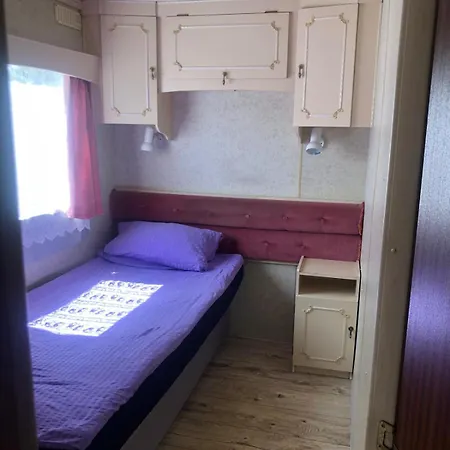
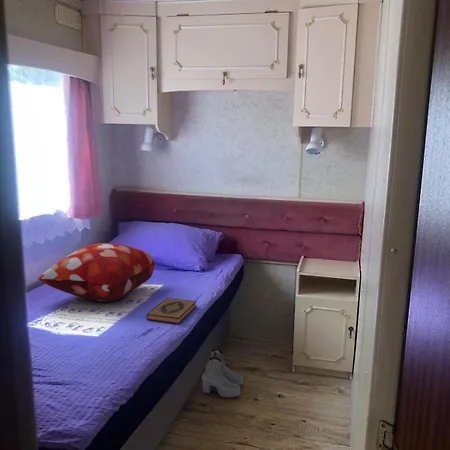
+ boots (222, 371)
+ hardback book (172, 310)
+ decorative pillow (101, 270)
